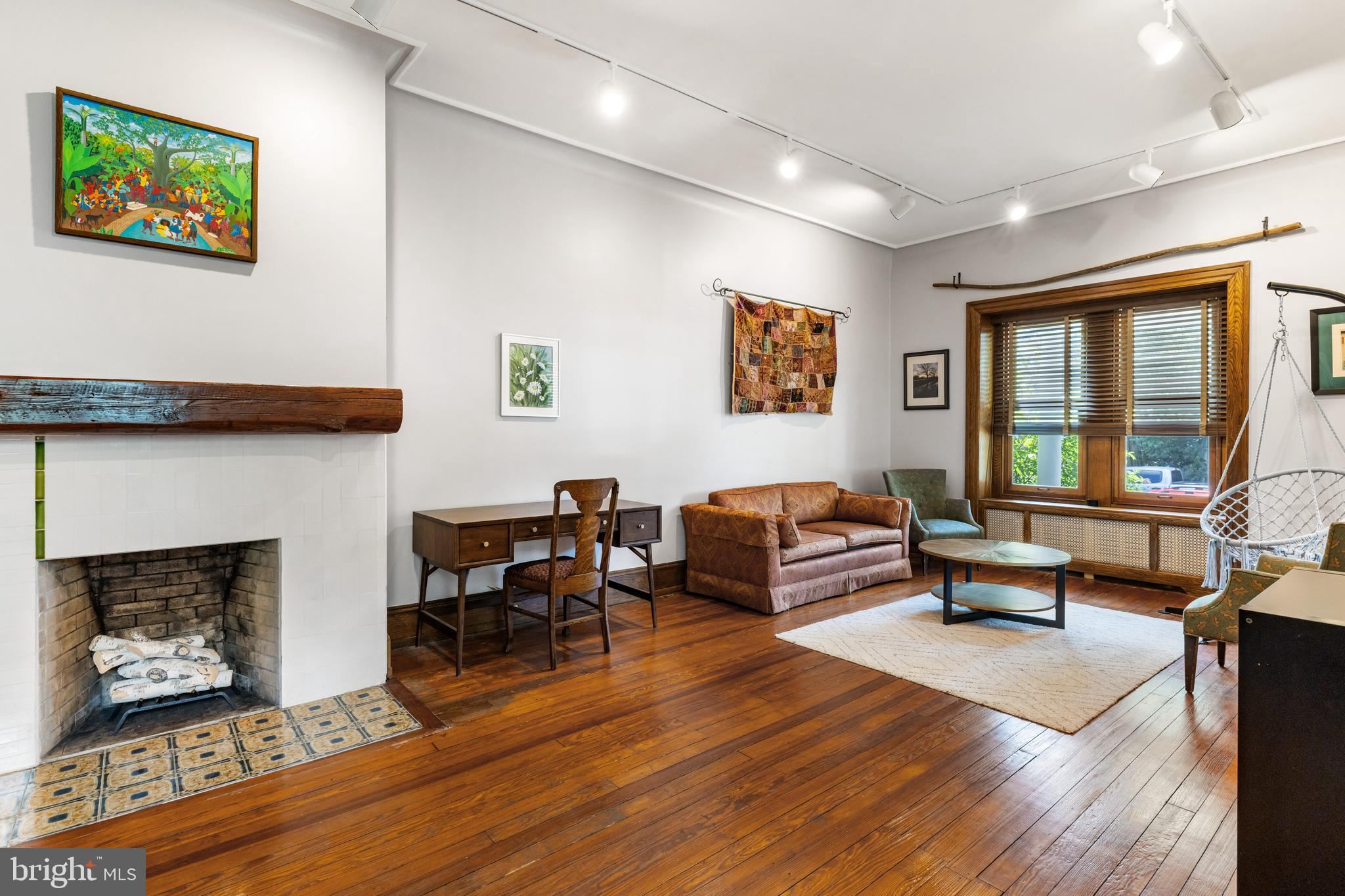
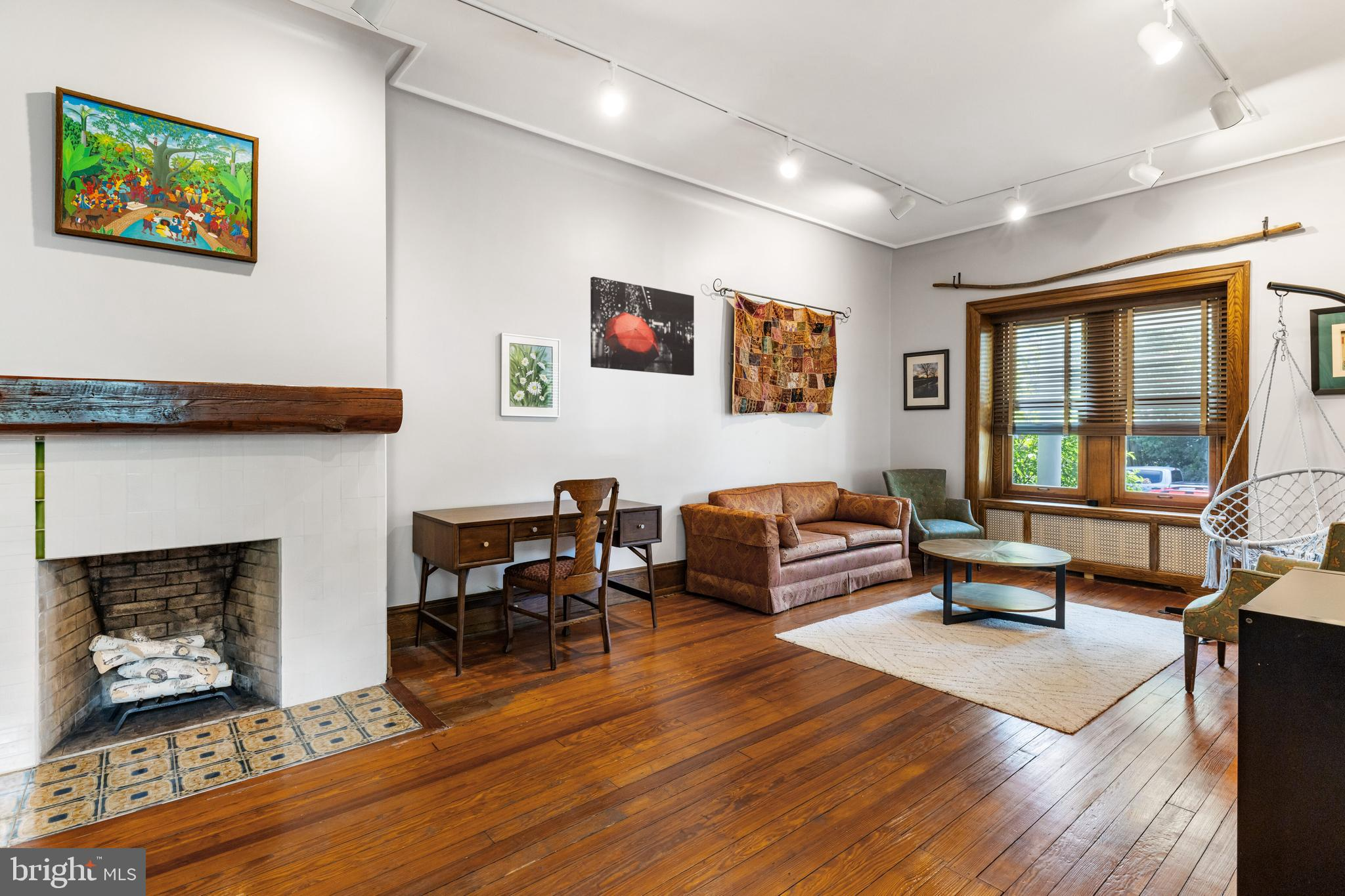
+ wall art (645, 329)
